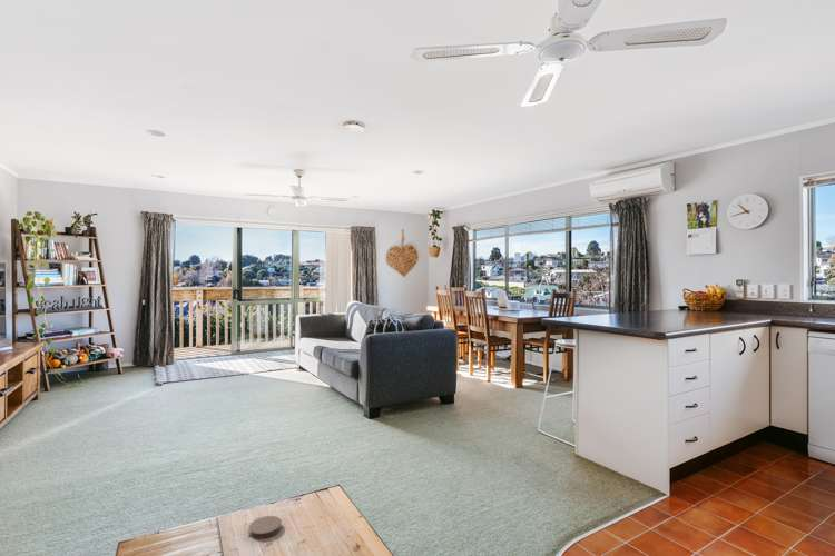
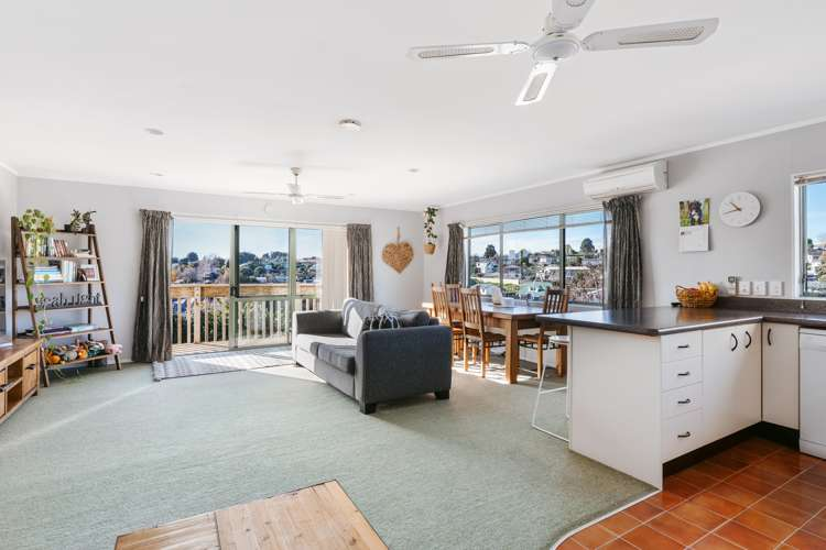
- coaster (265, 526)
